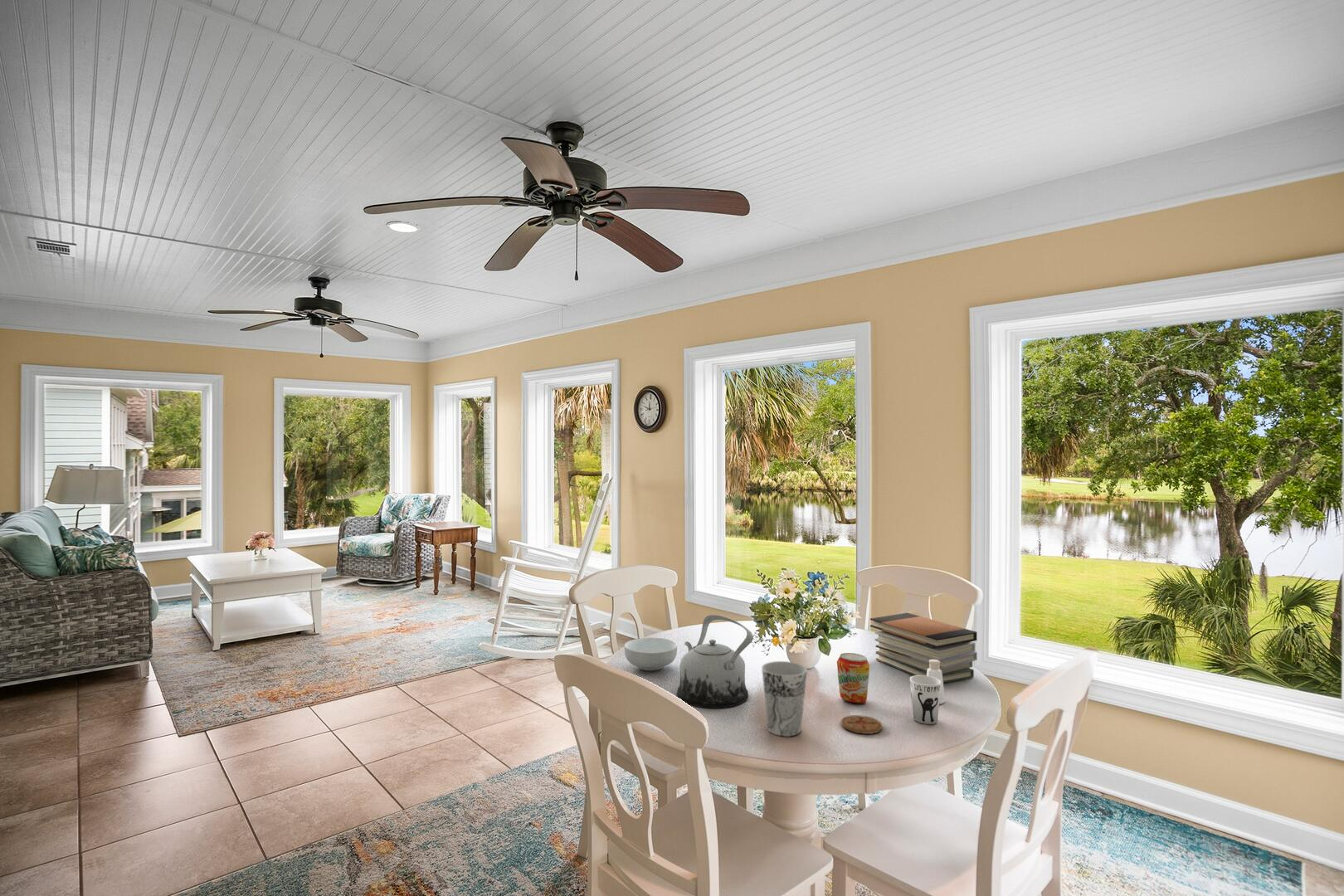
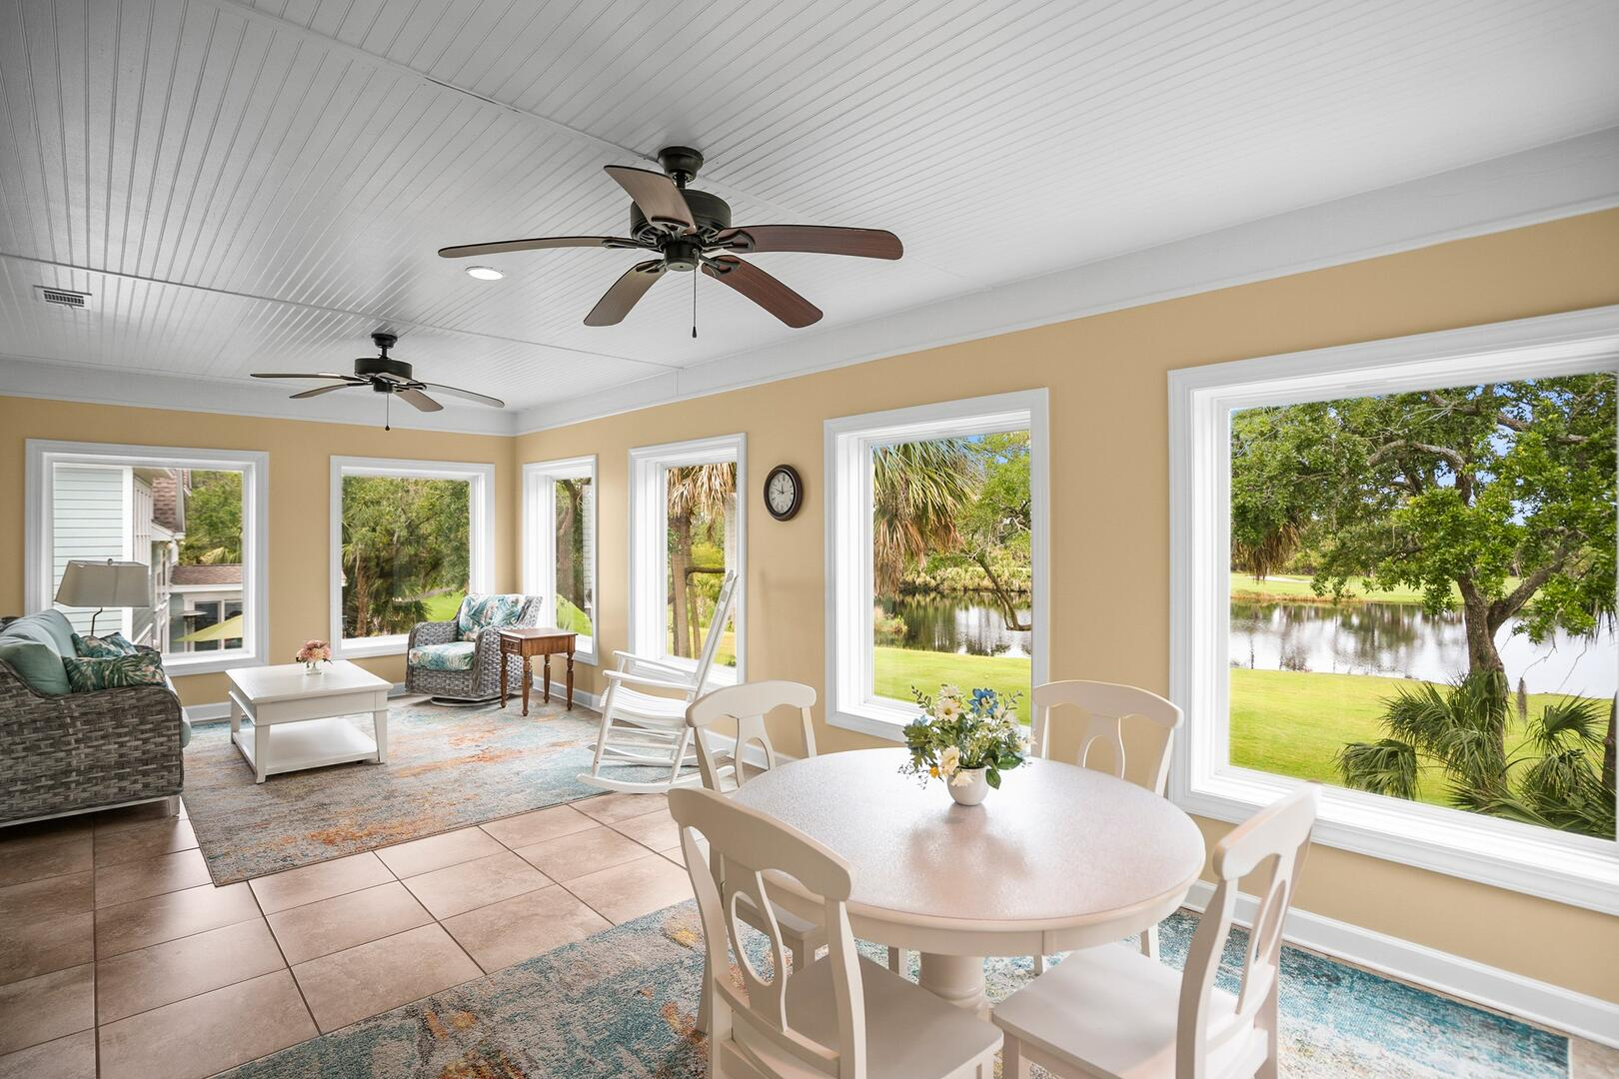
- cup (925, 699)
- coaster (861, 724)
- teapot (709, 655)
- book stack (923, 646)
- cup (784, 699)
- pepper shaker (934, 677)
- cereal bowl (650, 655)
- beverage can (853, 678)
